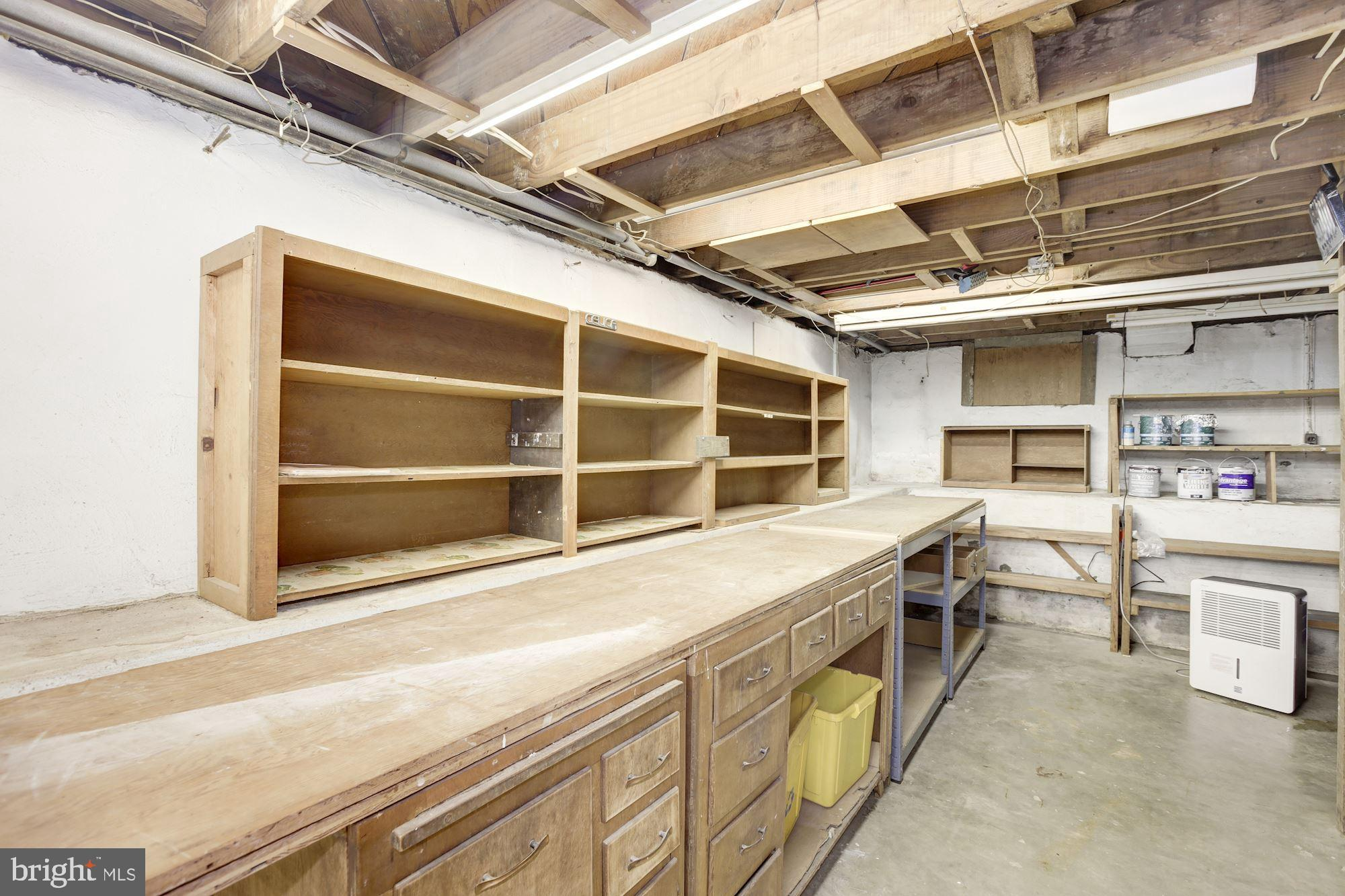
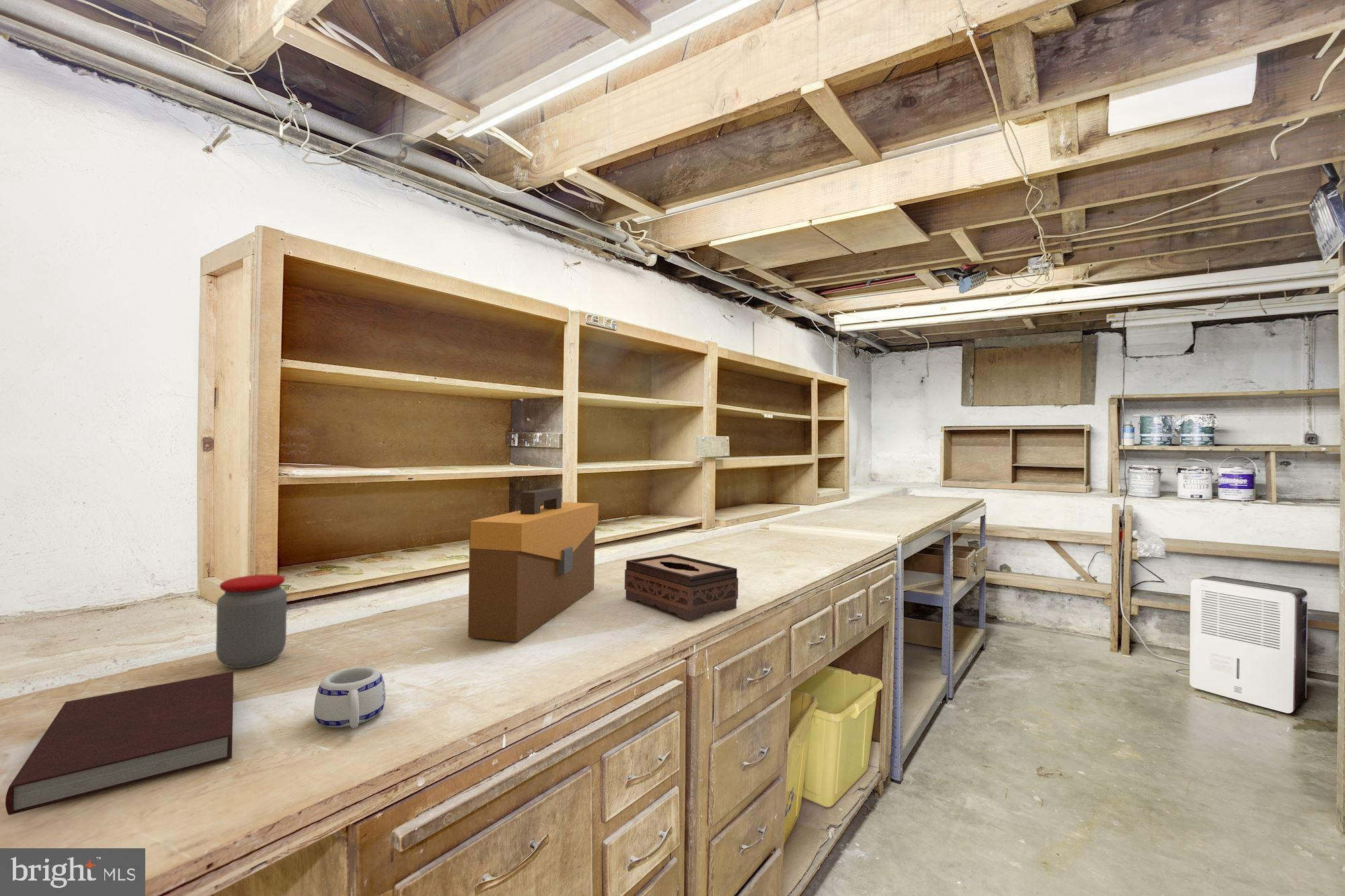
+ tissue box (679, 583)
+ toolbox (544, 550)
+ mug (352, 699)
+ jar (252, 619)
+ notebook (143, 729)
